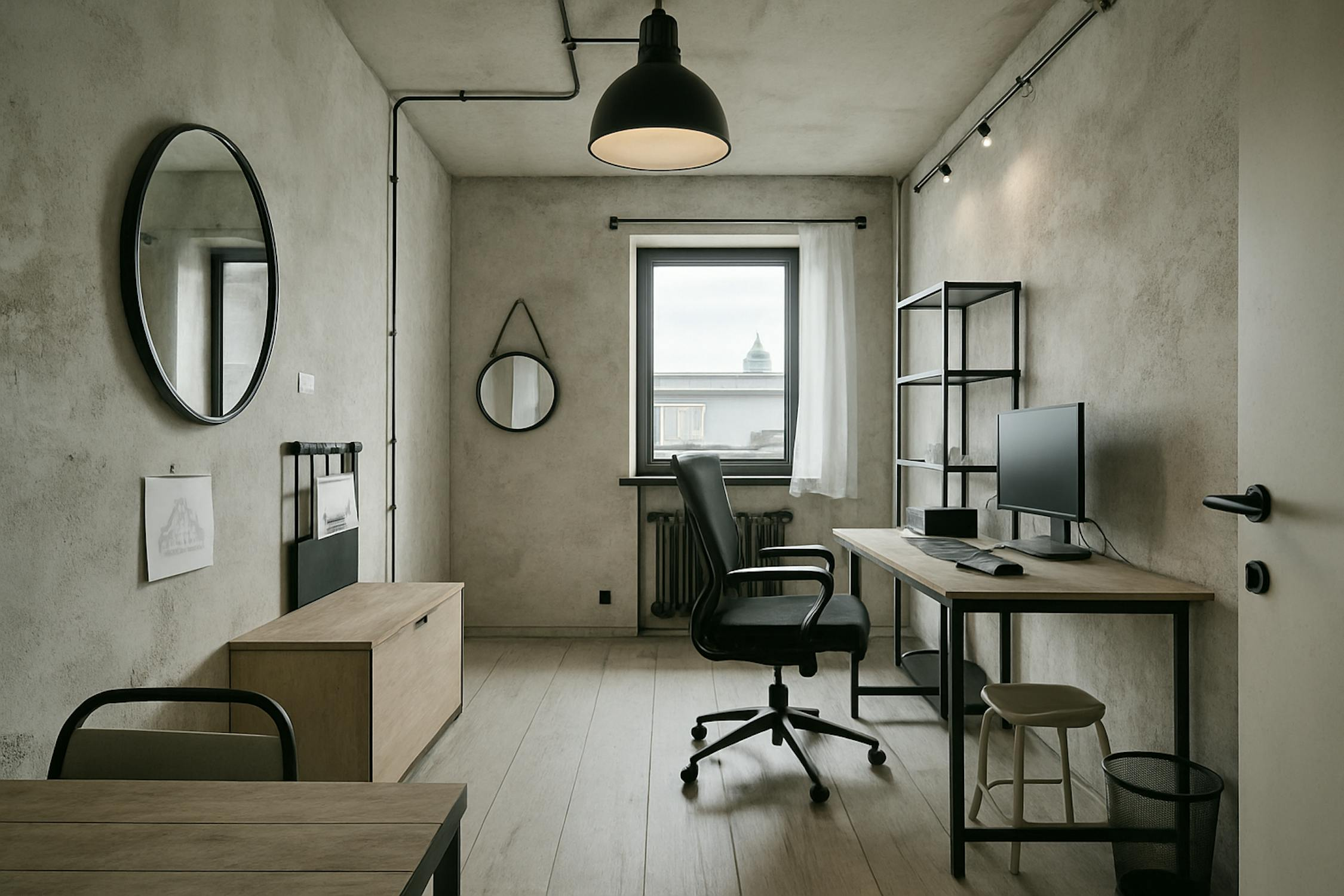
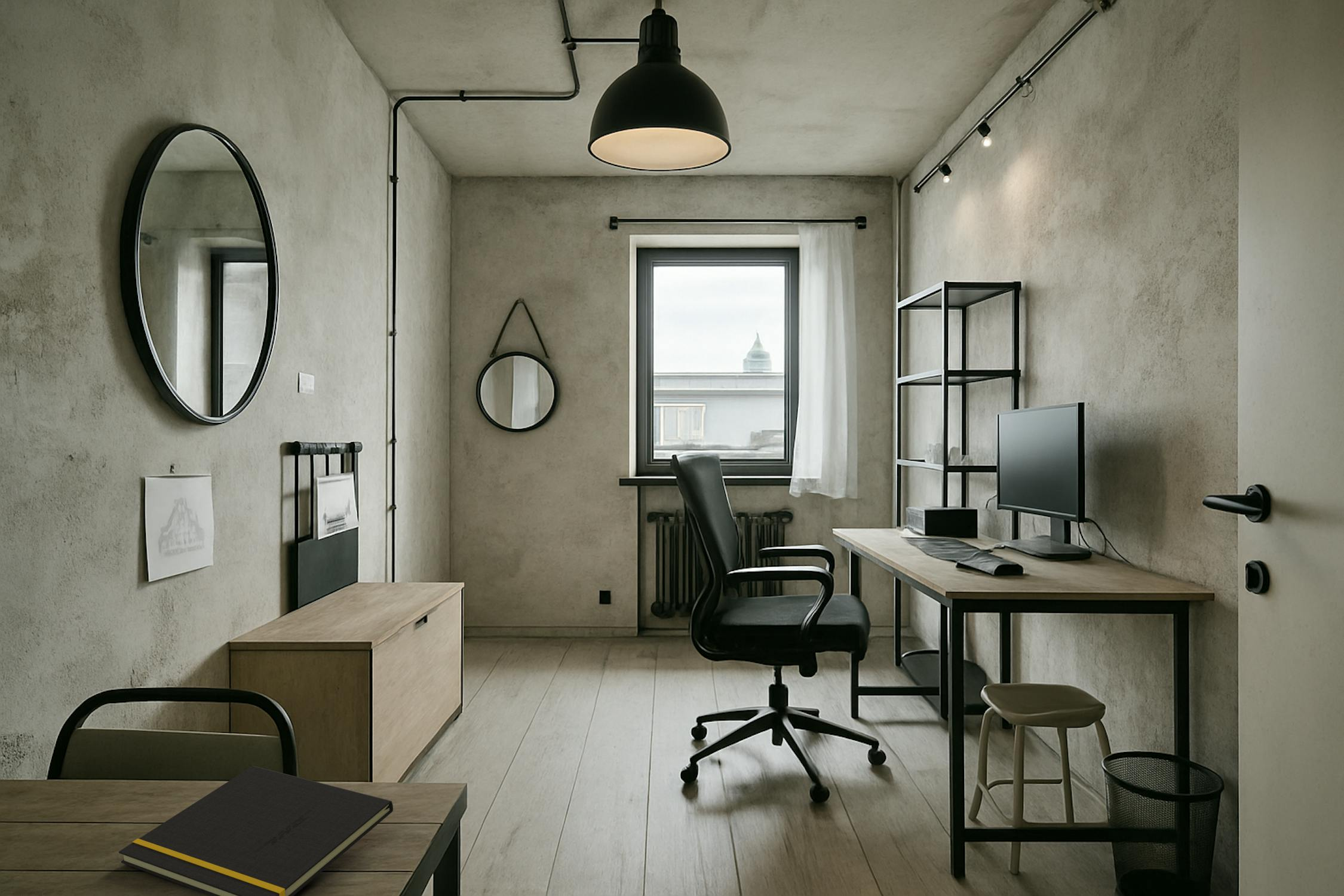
+ notepad (260, 831)
